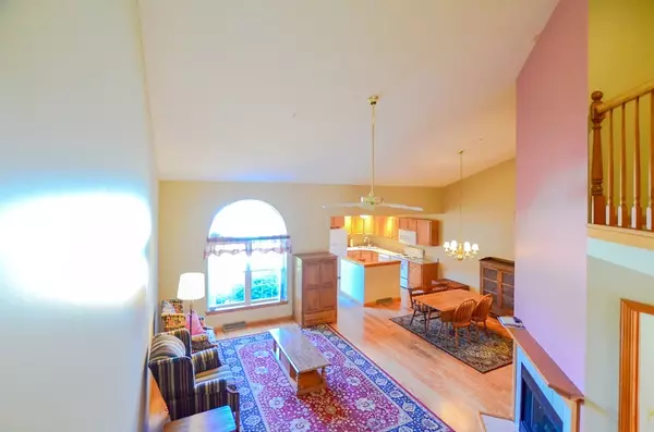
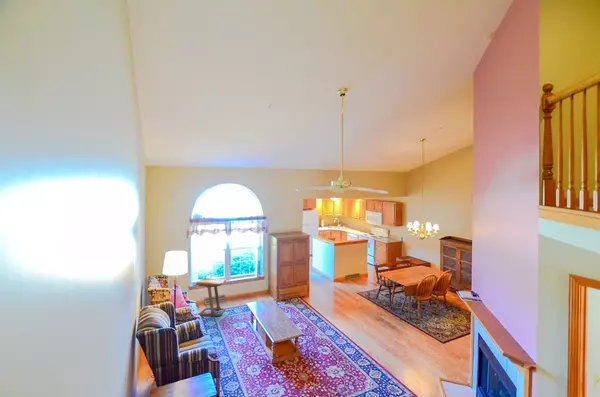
+ side table (210, 296)
